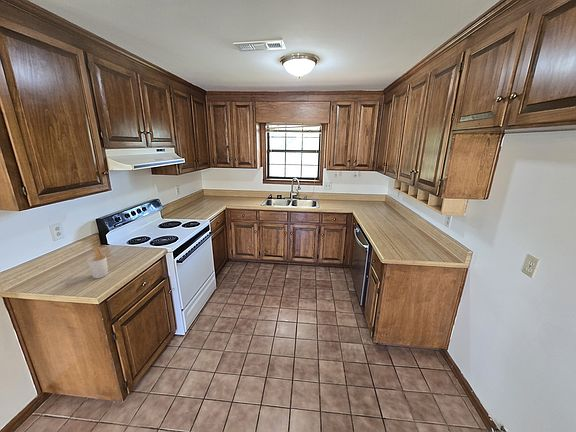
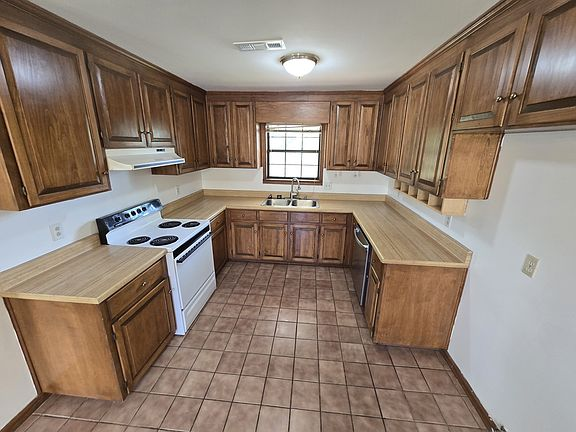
- utensil holder (102, 261)
